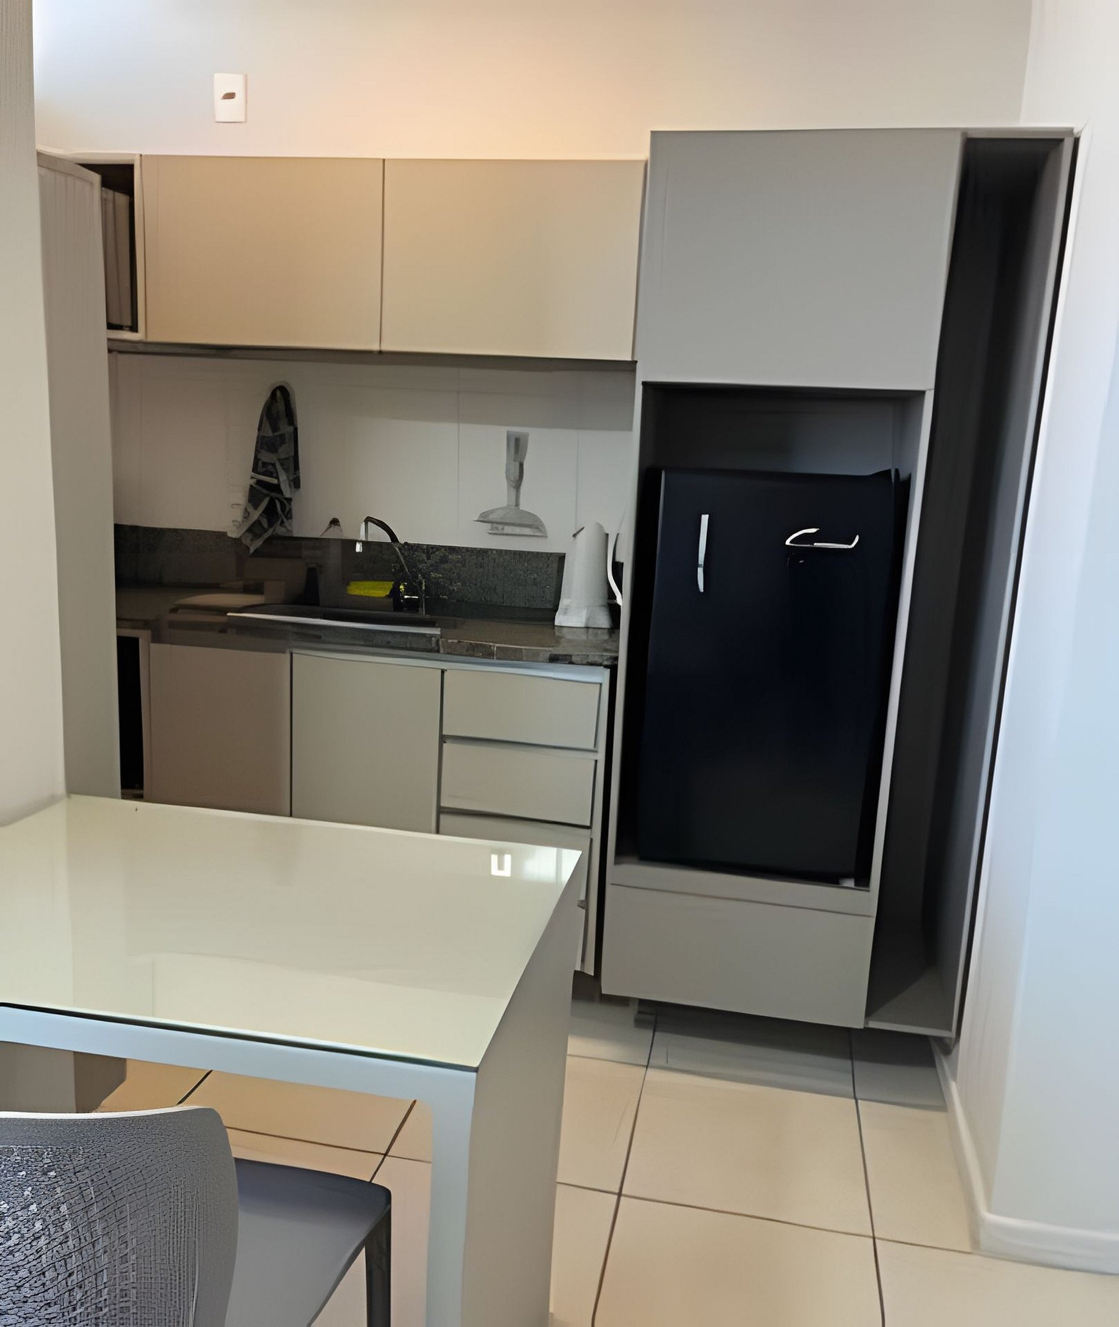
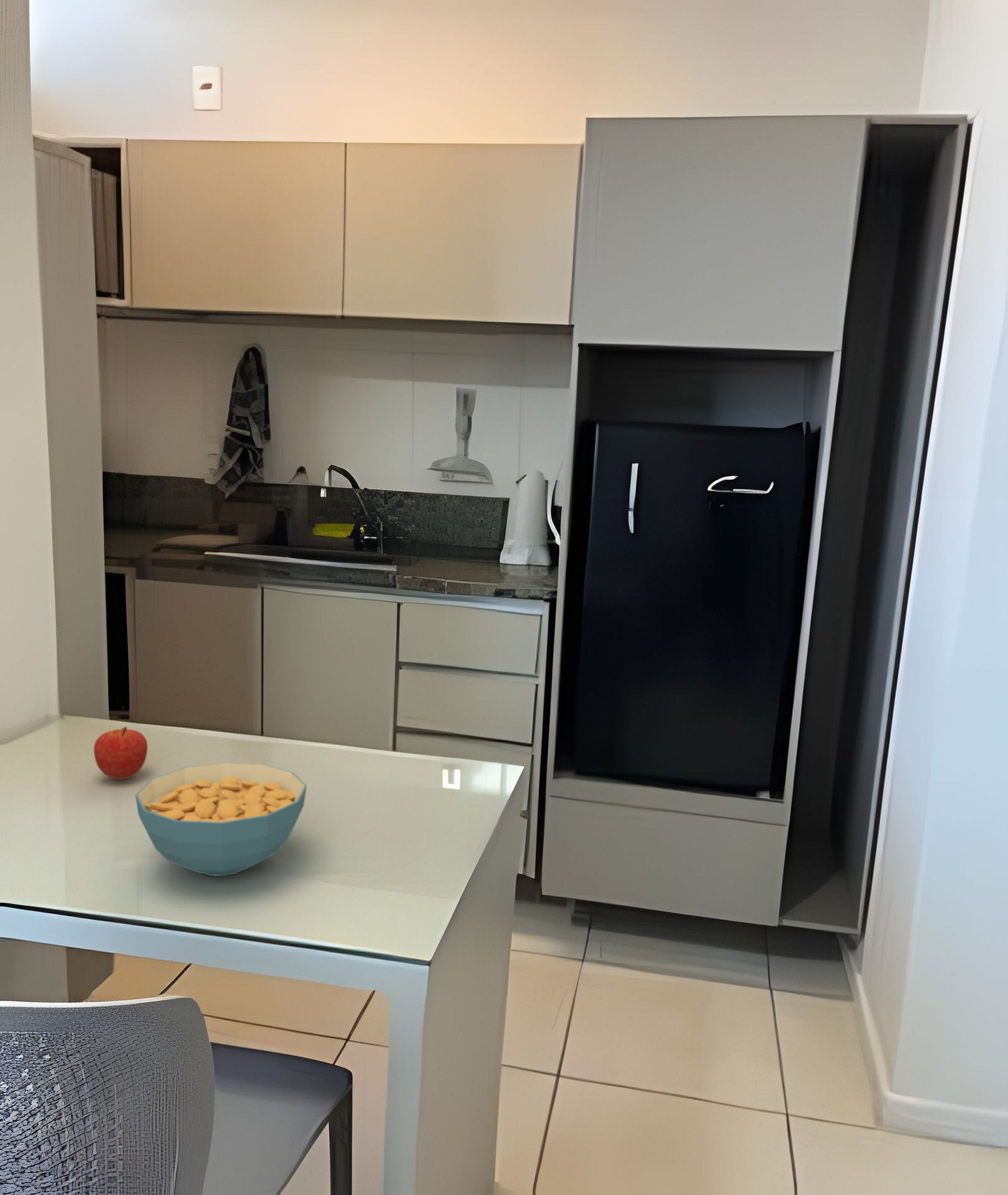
+ cereal bowl (223, 828)
+ fruit (121, 751)
